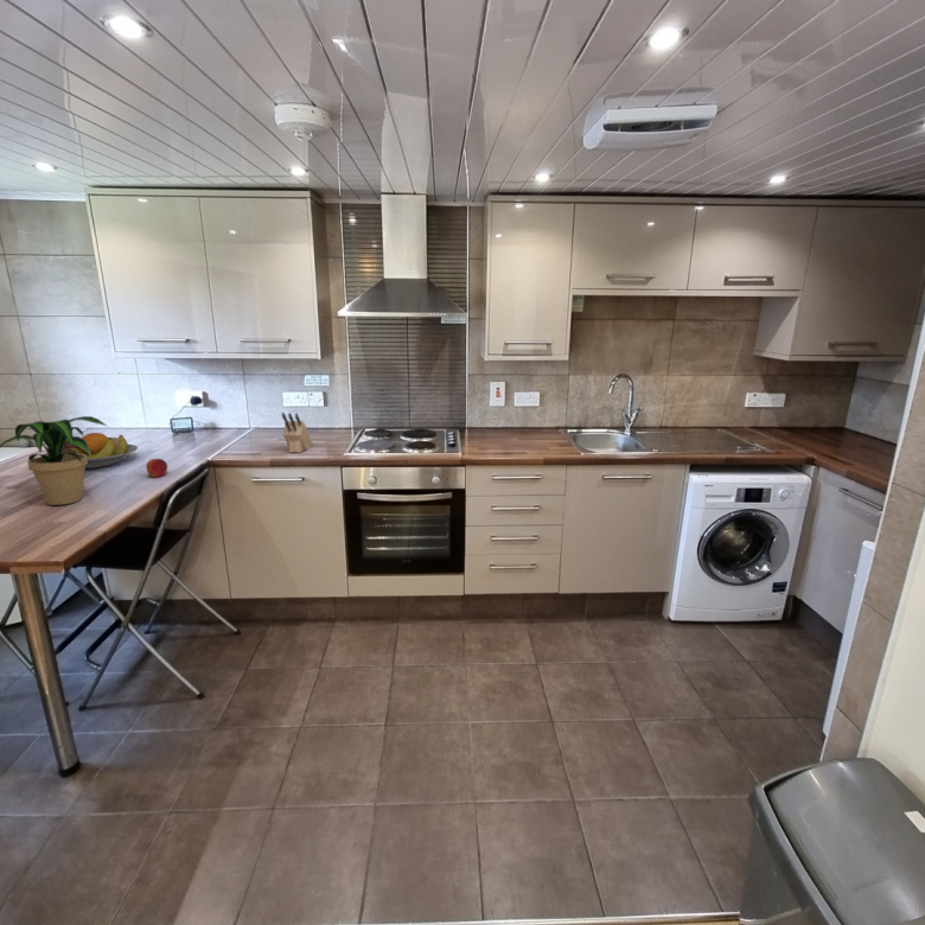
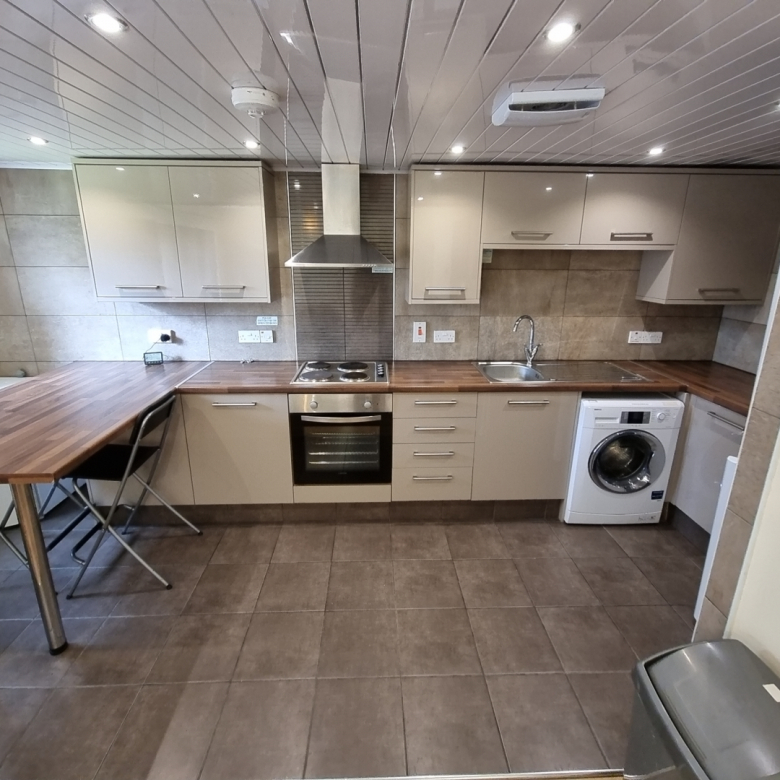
- knife block (296, 429)
- peach (157, 467)
- potted plant (58, 460)
- fruit bowl (91, 447)
